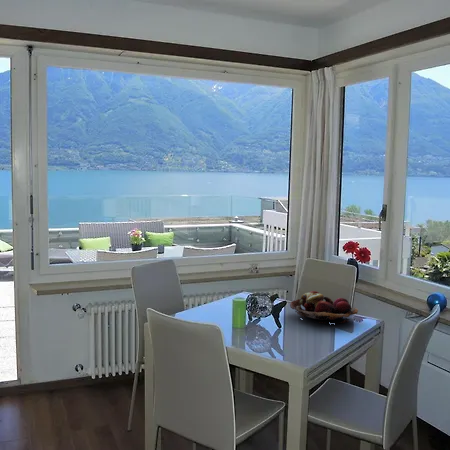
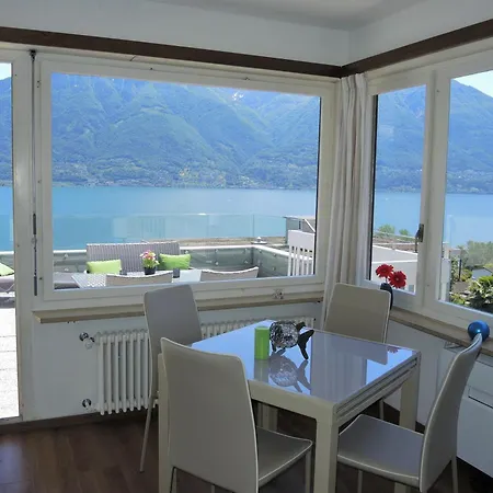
- fruit basket (322, 306)
